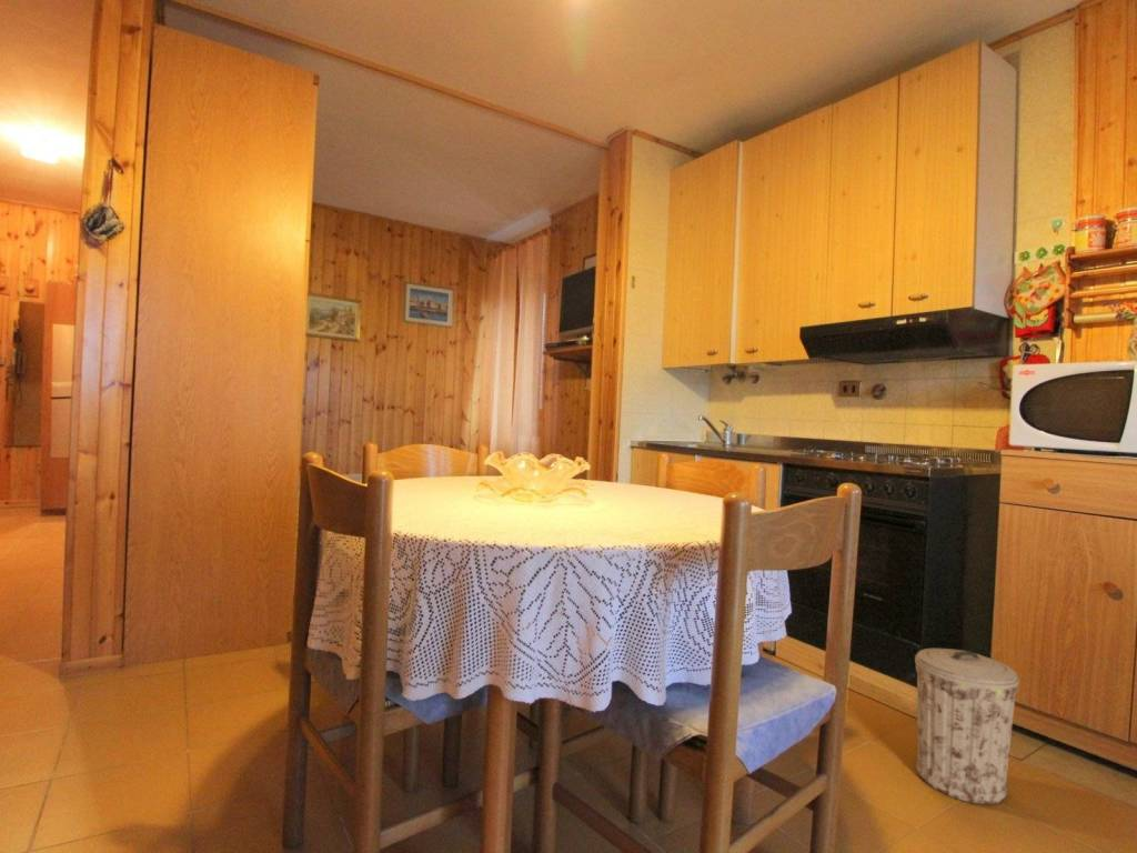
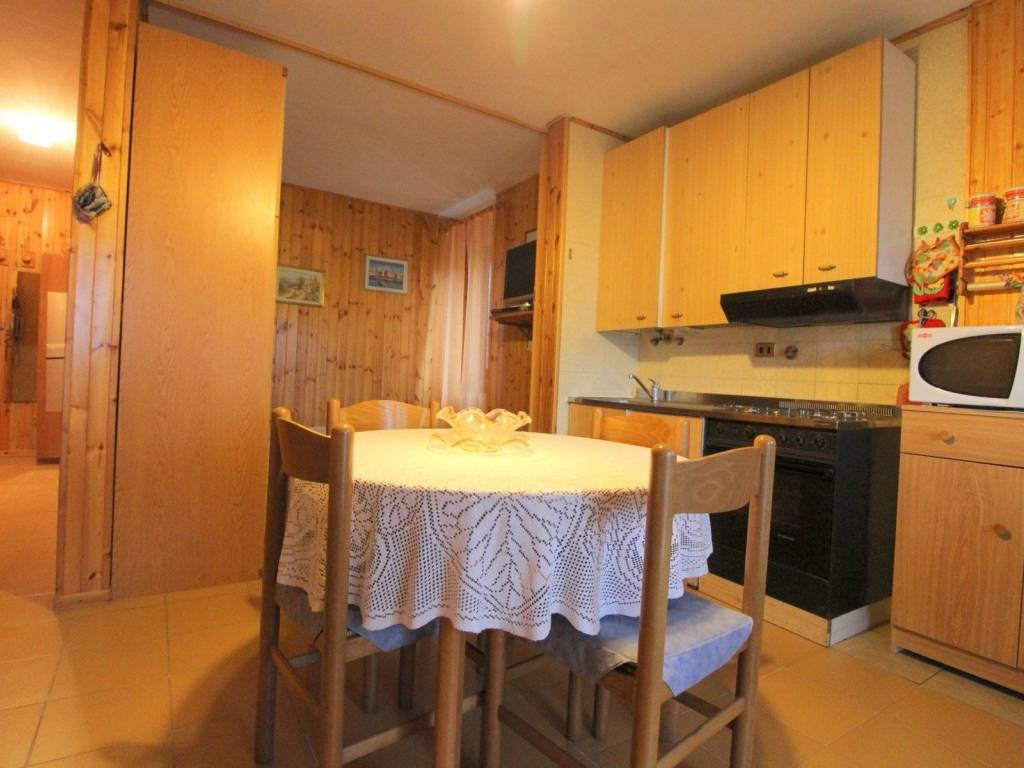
- trash can (963, 716)
